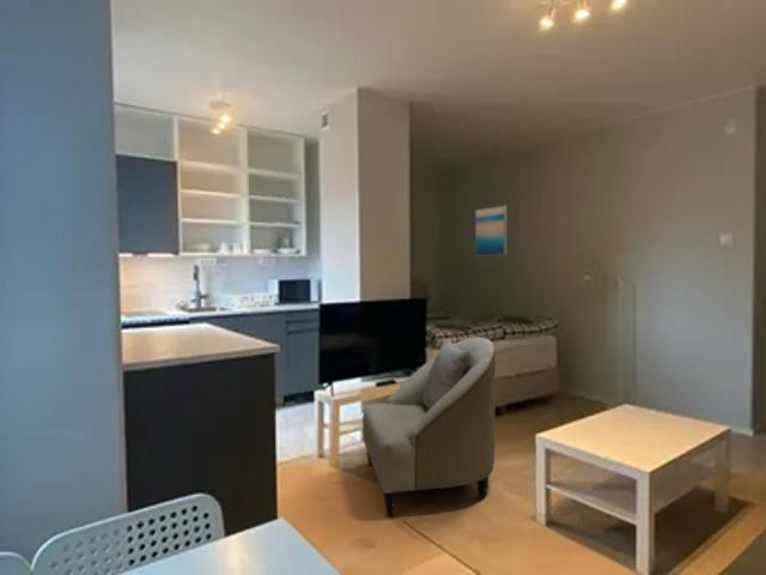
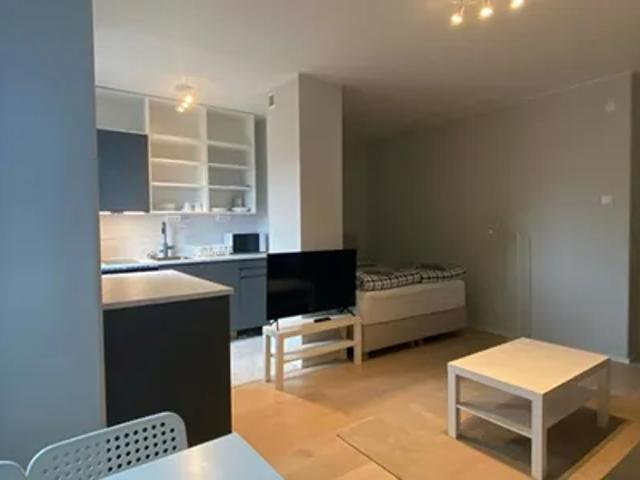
- armchair (430, 411)
- wall art (490, 231)
